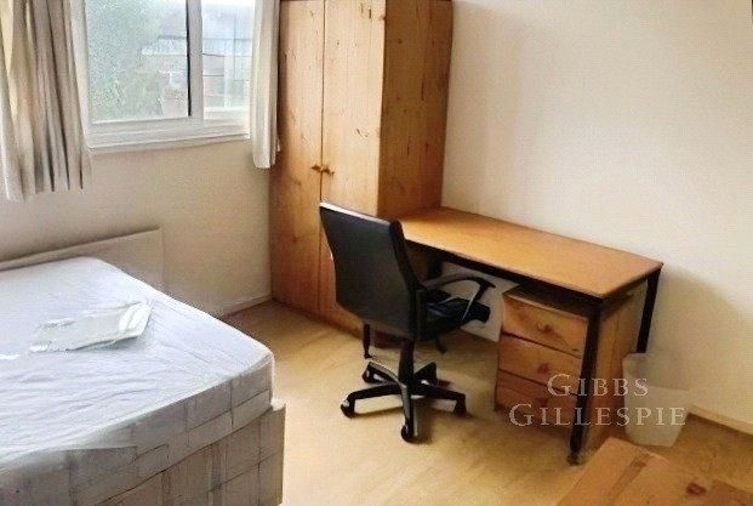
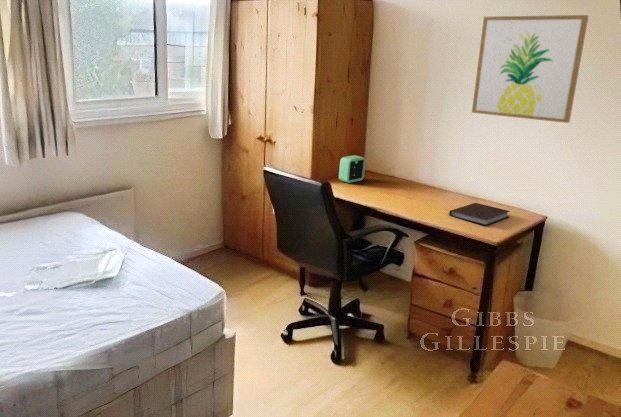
+ alarm clock (352, 168)
+ wall art (525, 68)
+ notebook (479, 213)
